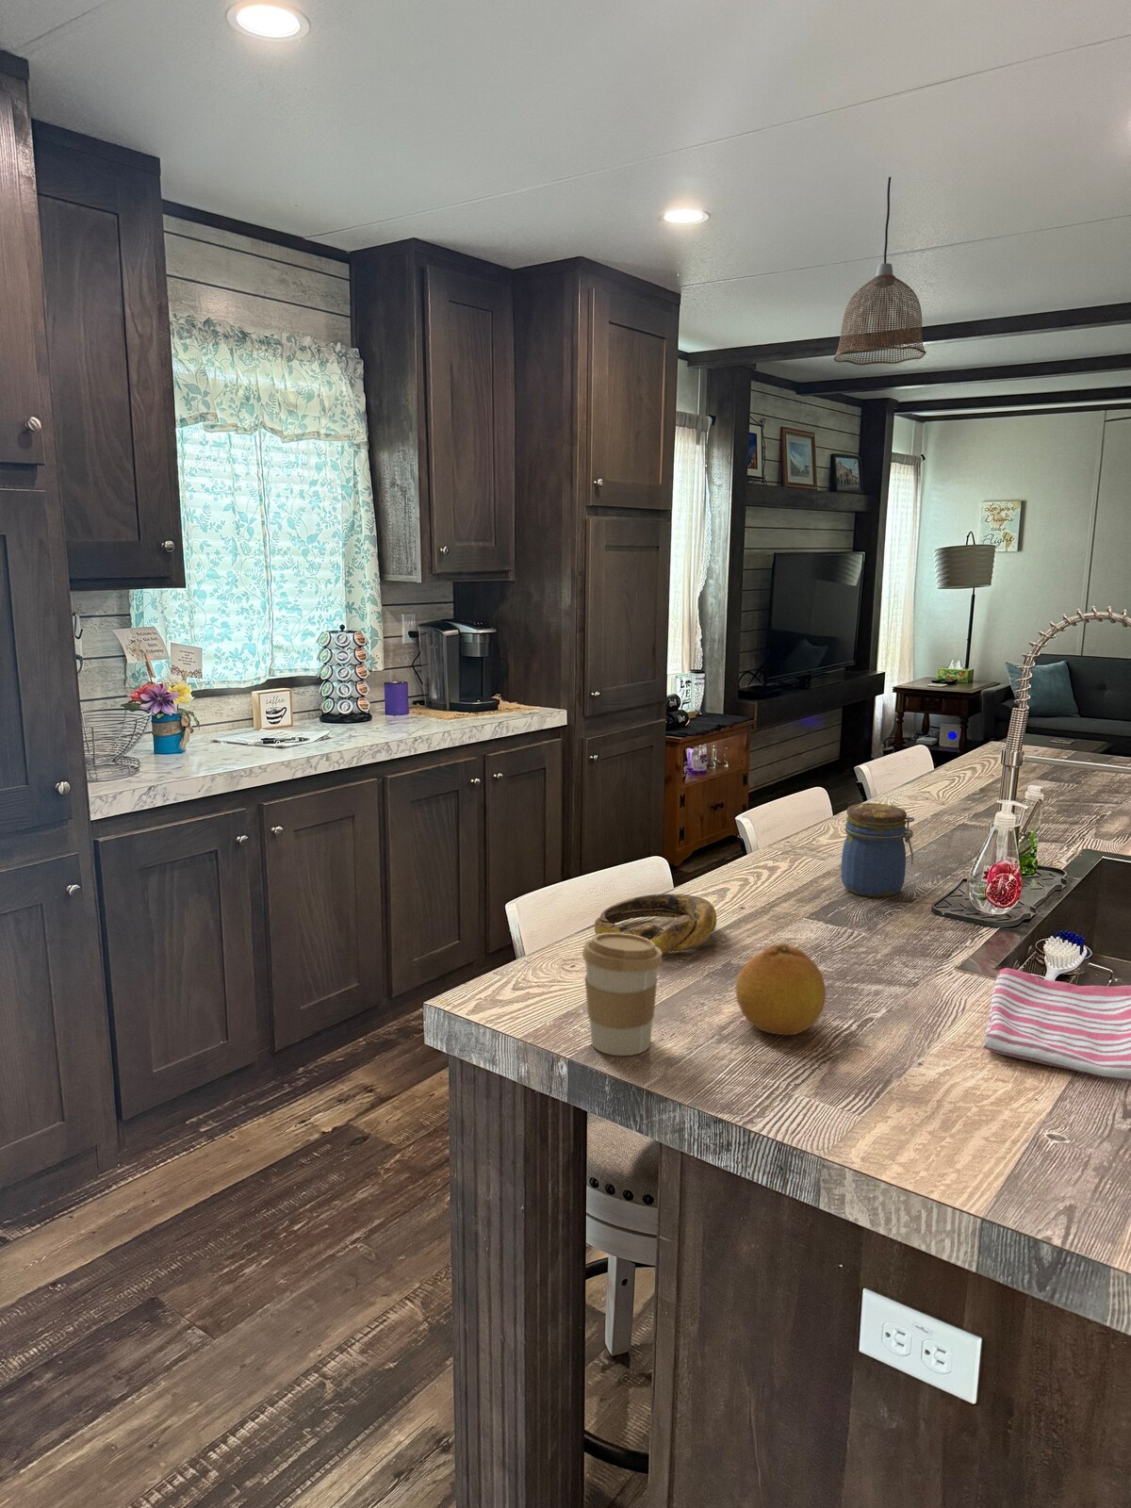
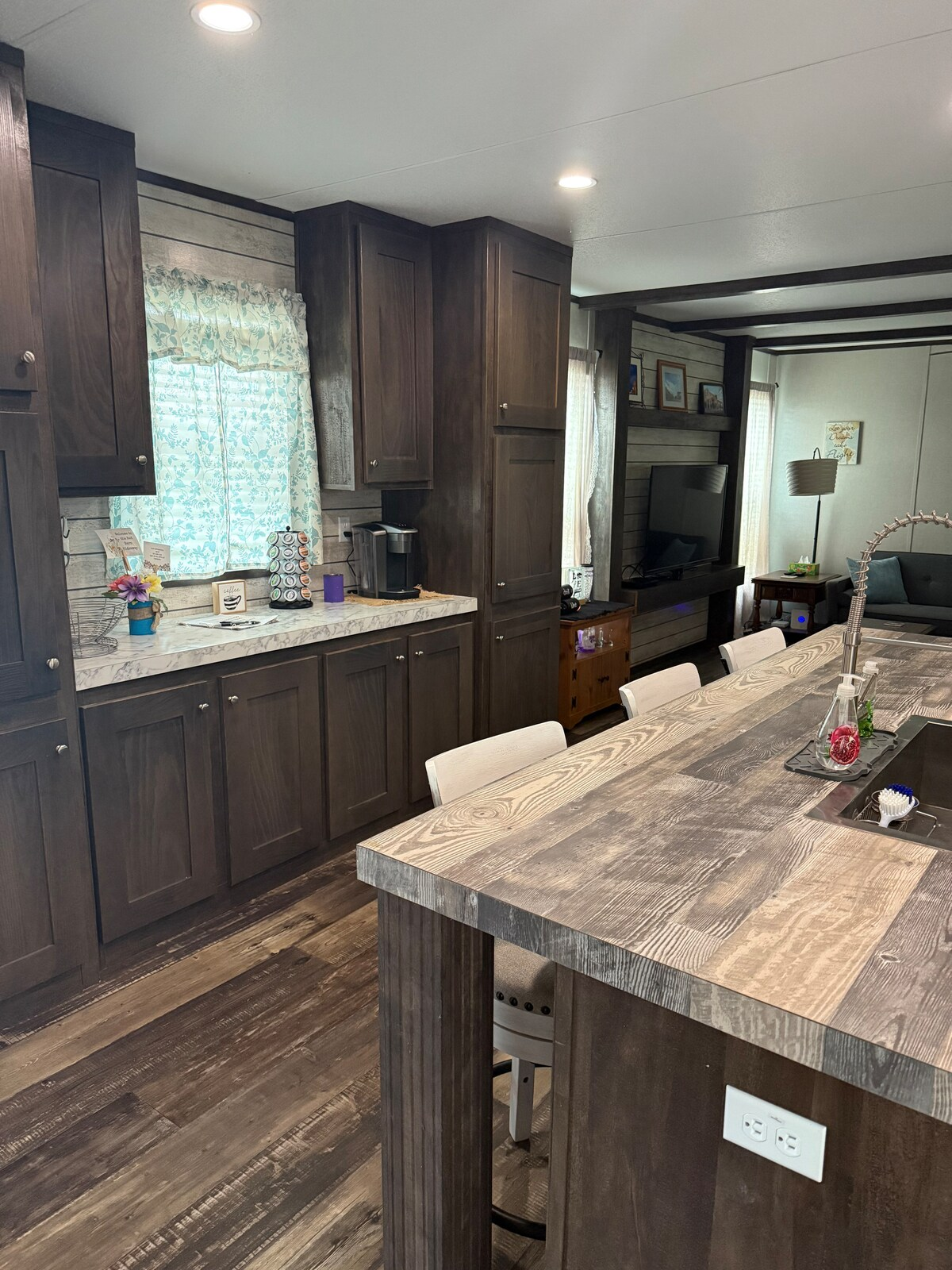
- fruit (781, 986)
- jar (878, 848)
- coffee cup (621, 989)
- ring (659, 917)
- dish towel (1064, 1018)
- pendant lamp (884, 268)
